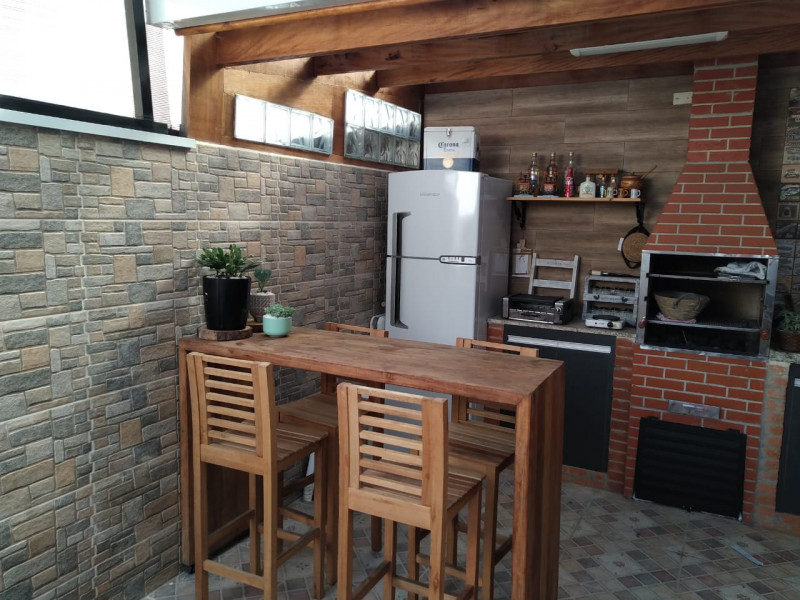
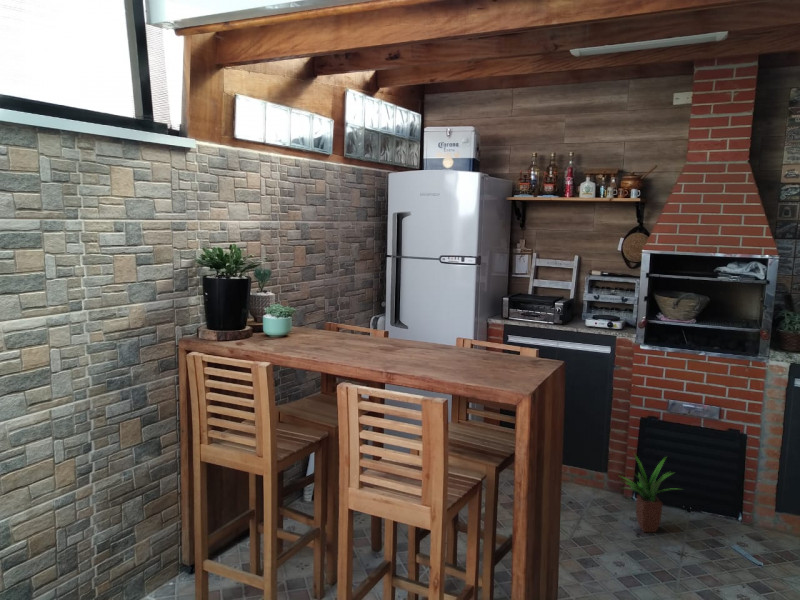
+ potted plant (644, 492)
